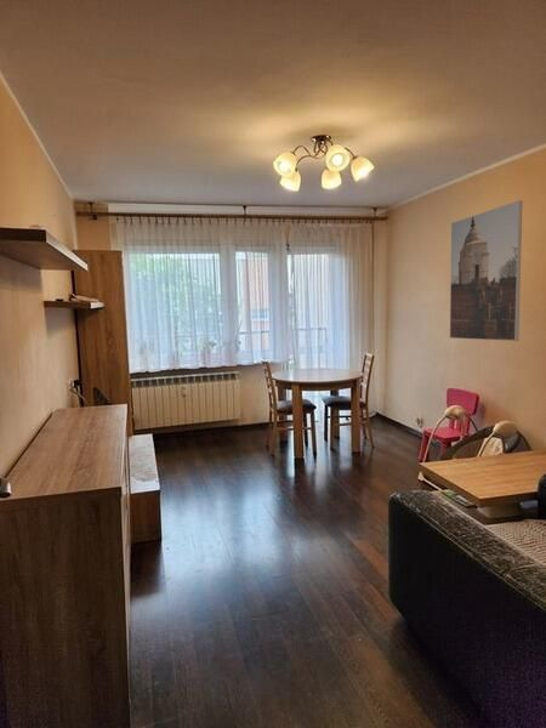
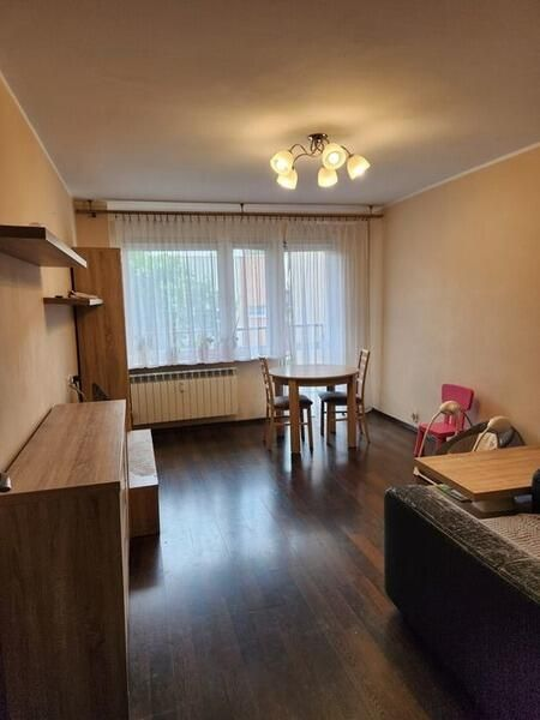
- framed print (482, 277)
